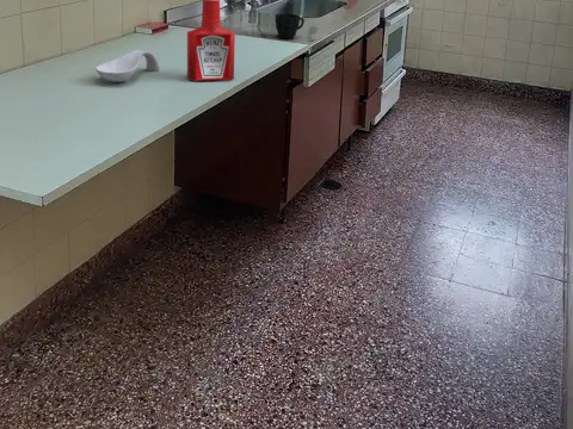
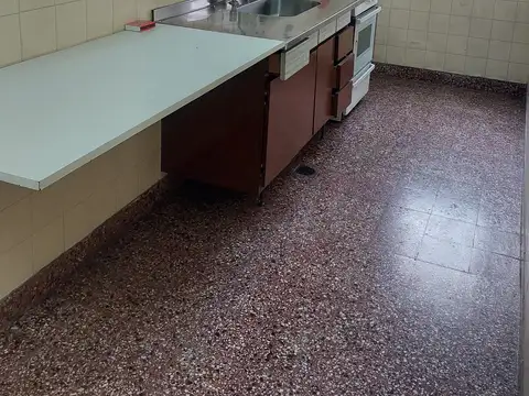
- spoon rest (129, 64)
- soap bottle (210, 37)
- cup (288, 26)
